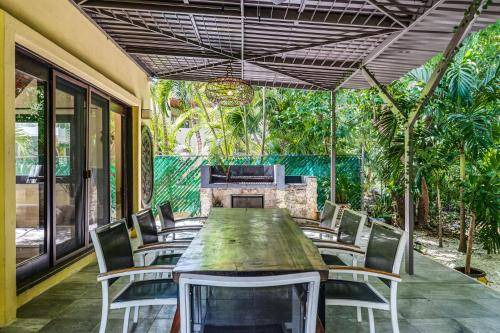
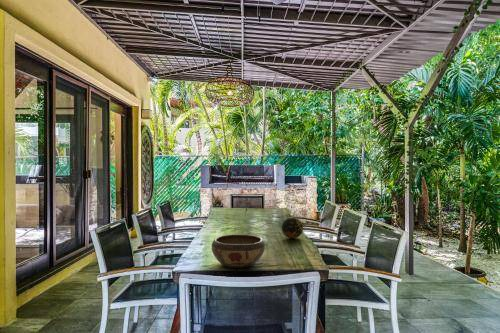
+ decorative bowl (238, 251)
+ decorative orb (292, 227)
